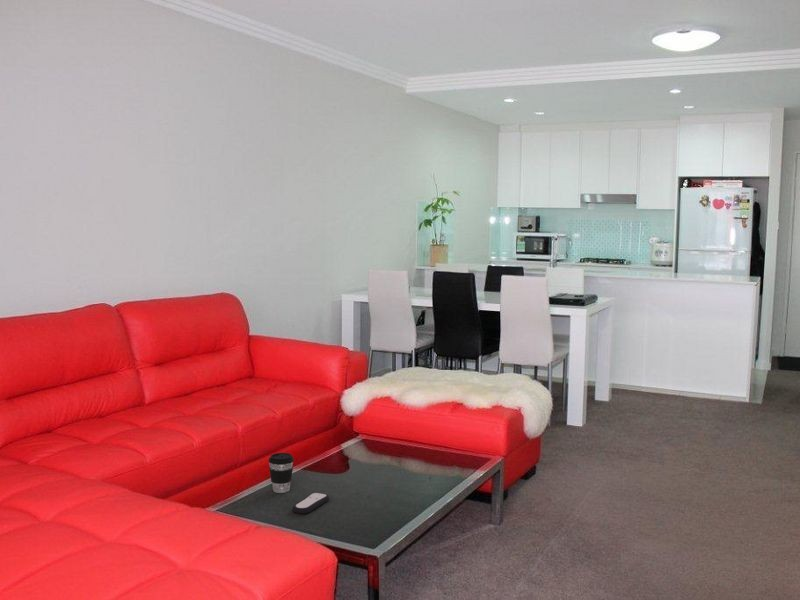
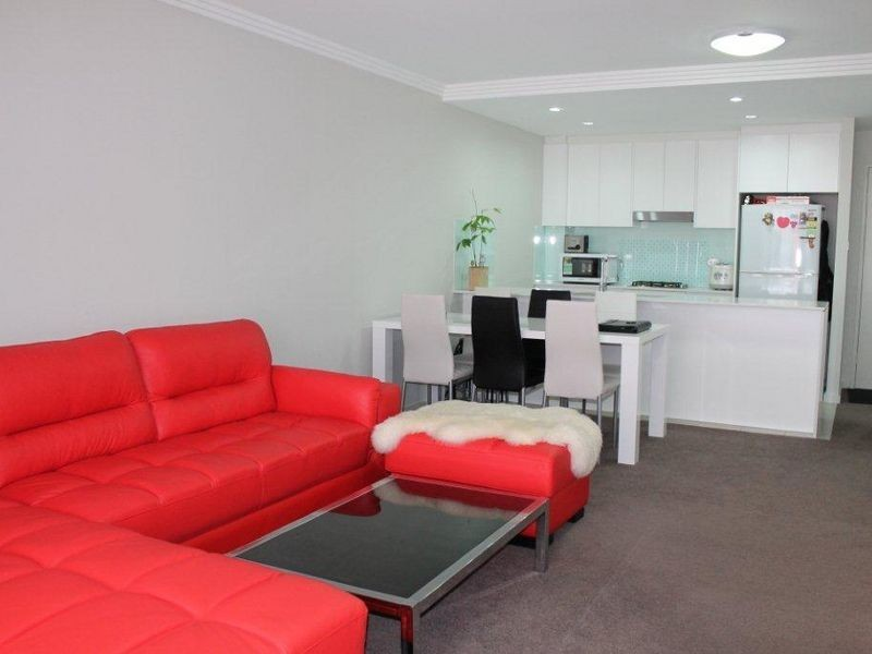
- remote control (310, 502)
- coffee cup (281, 473)
